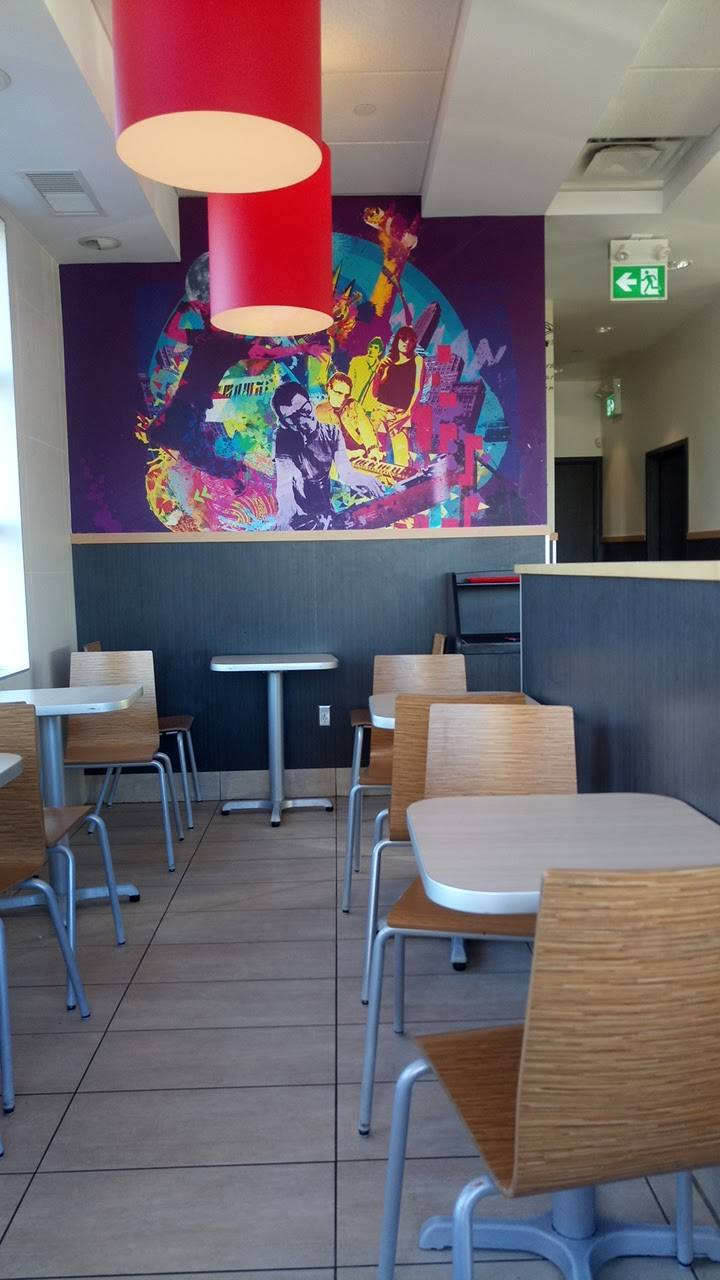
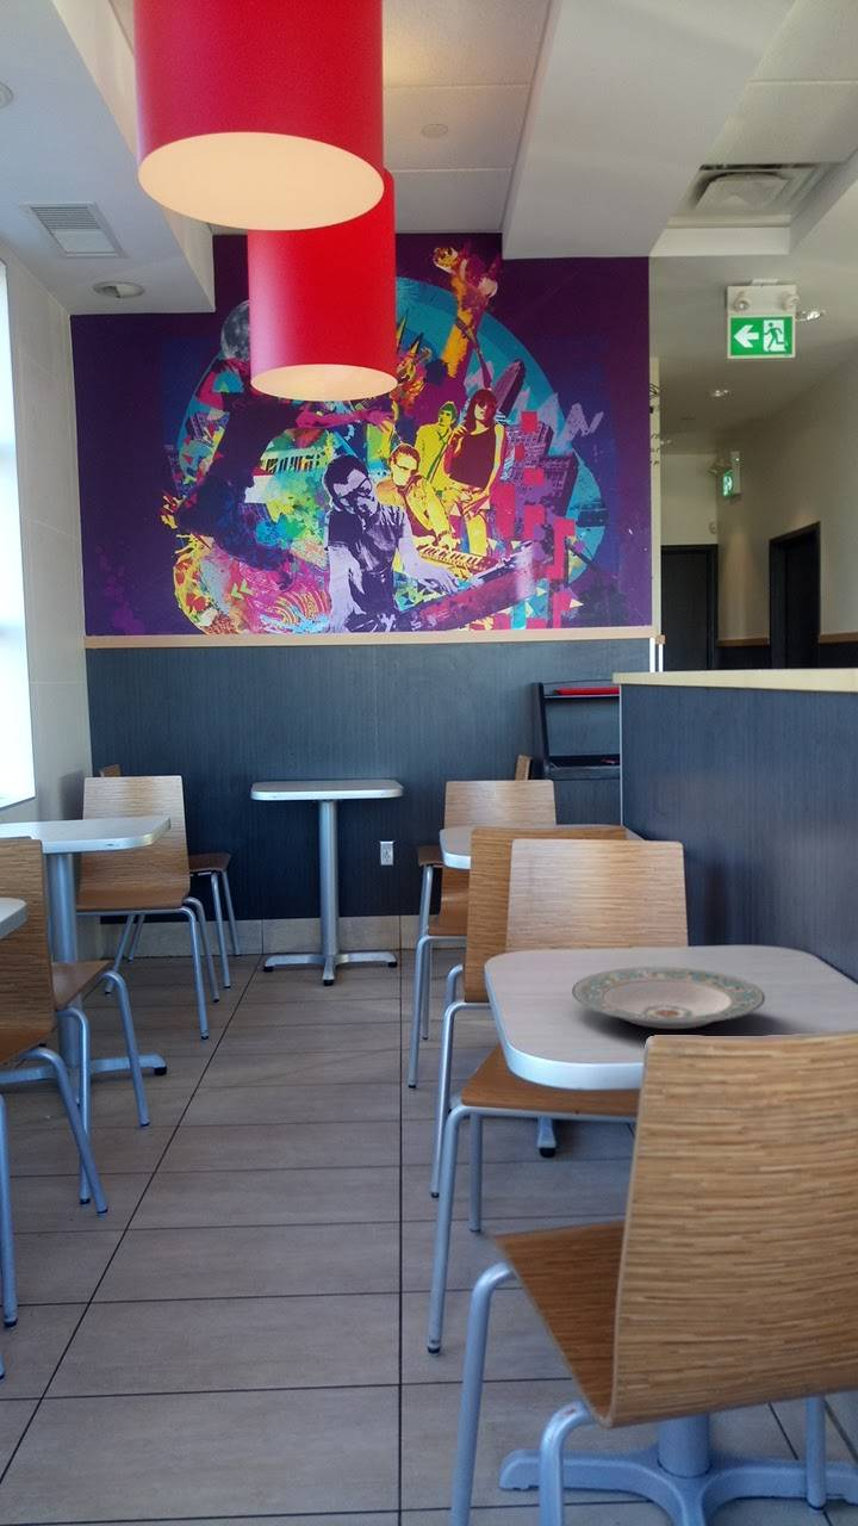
+ plate (666, 1004)
